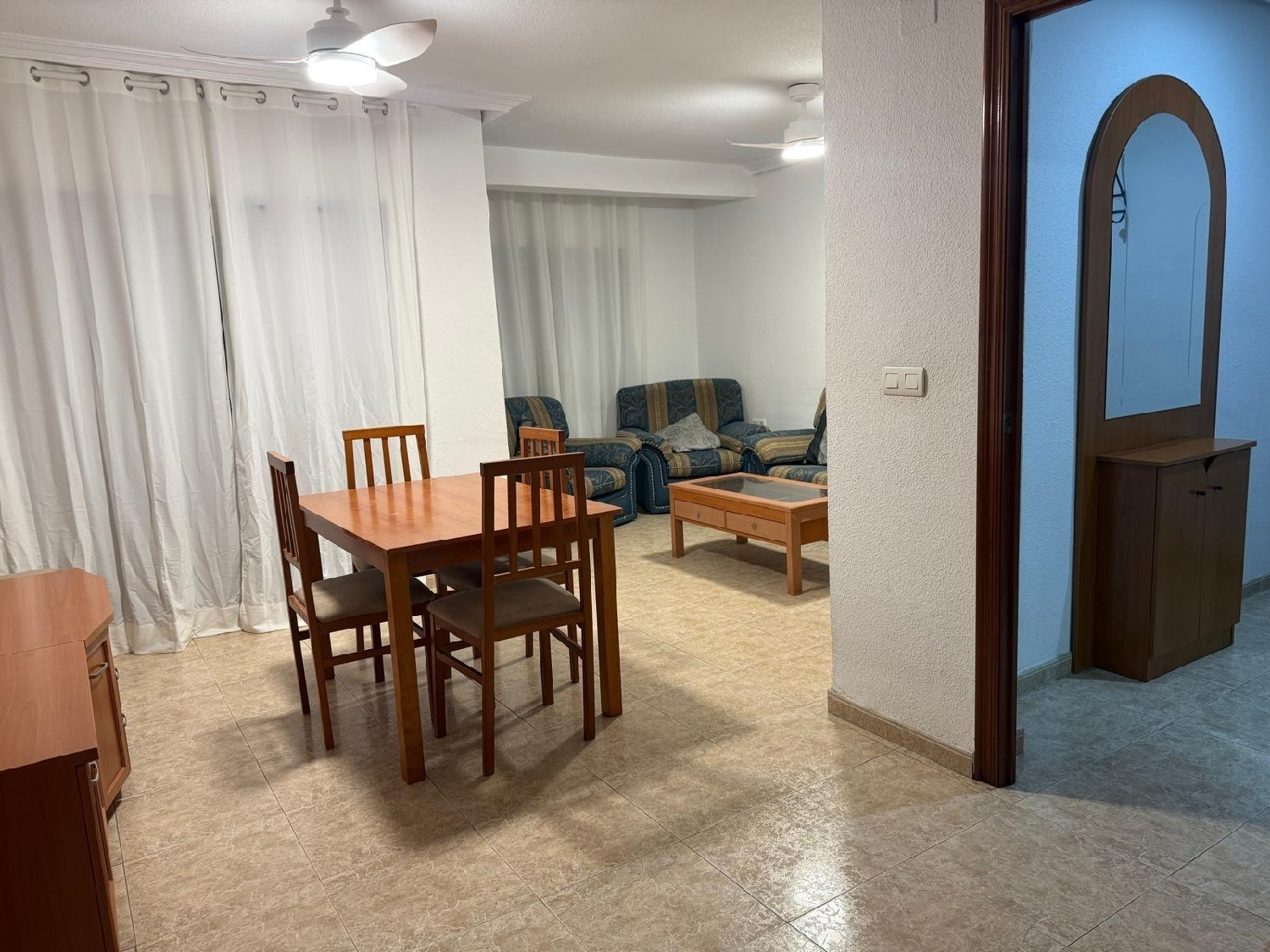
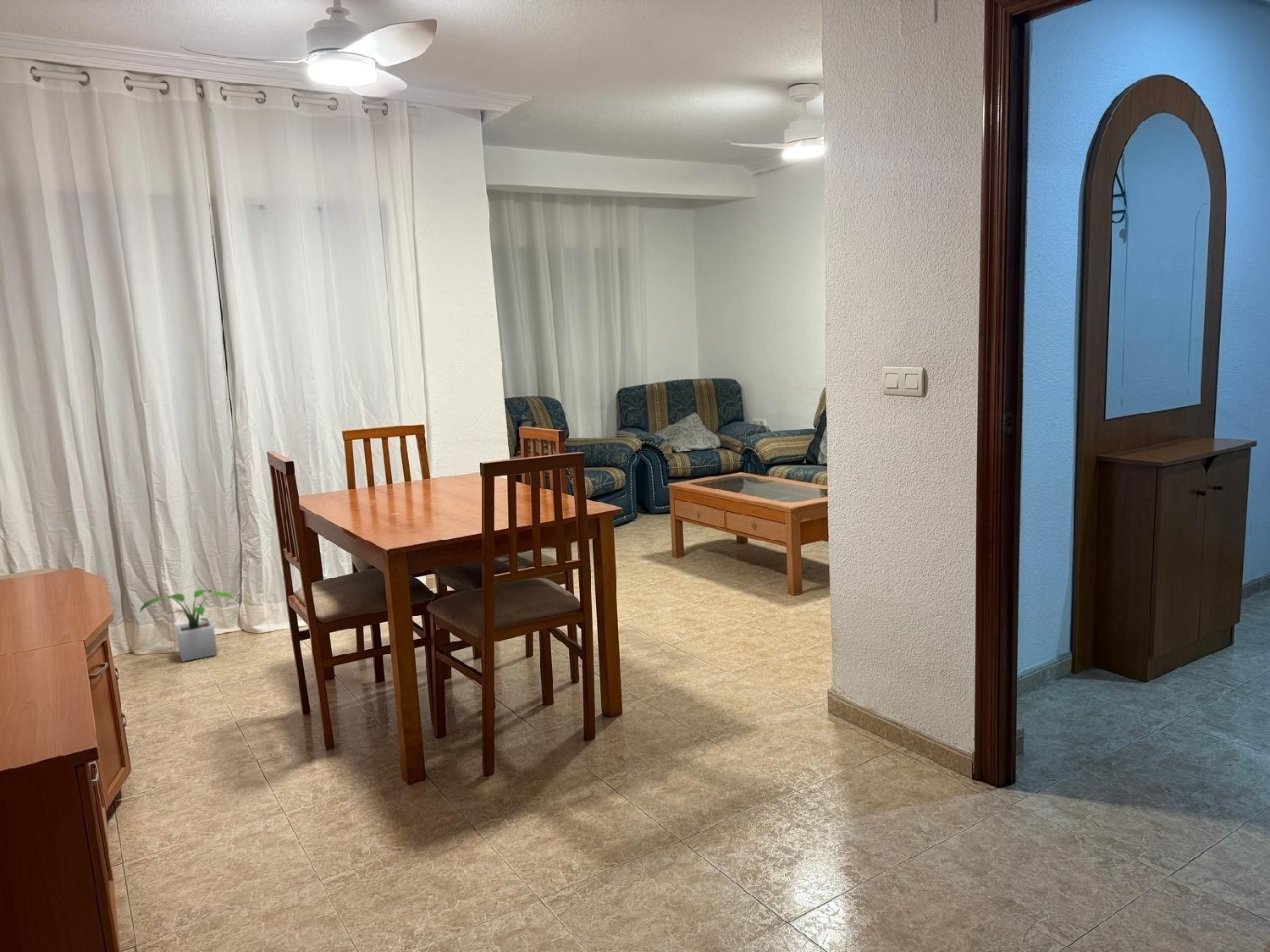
+ potted plant (189, 623)
